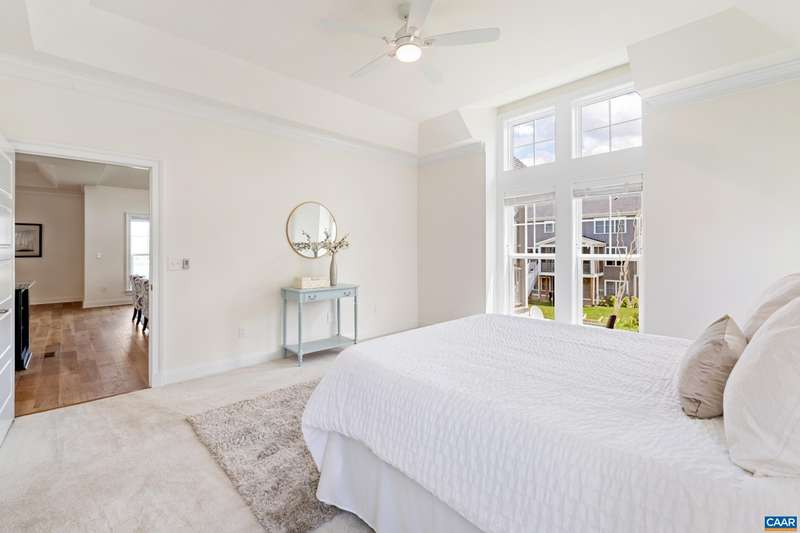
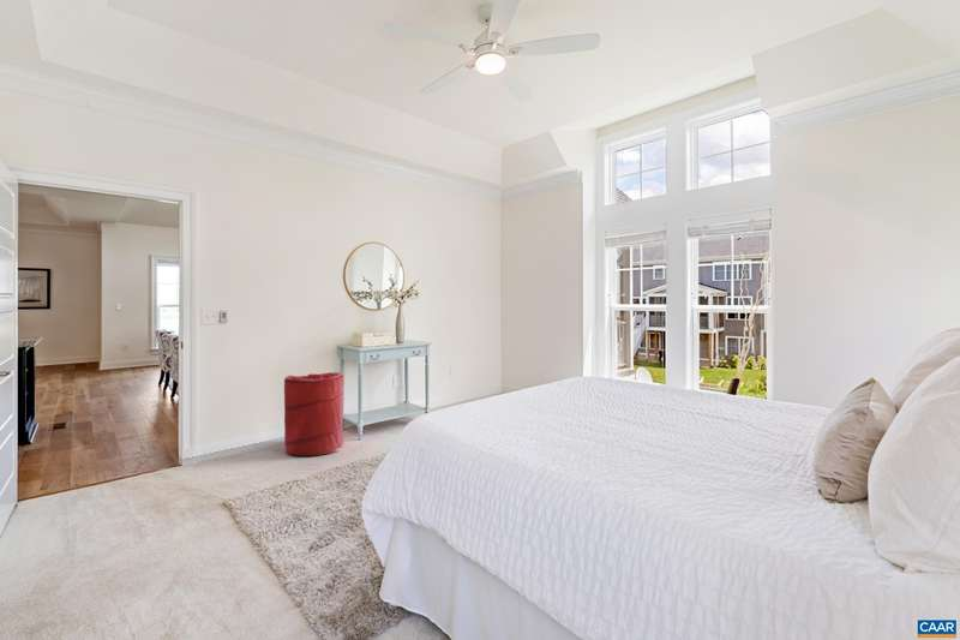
+ laundry hamper (314, 409)
